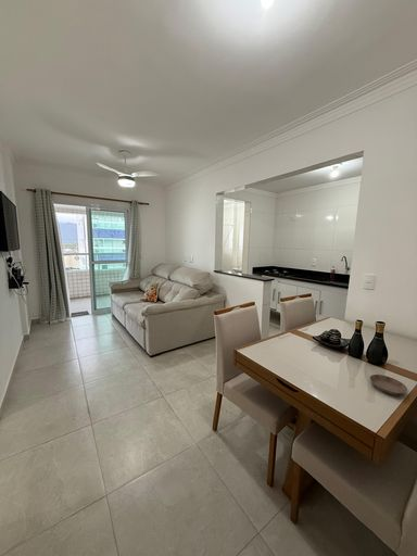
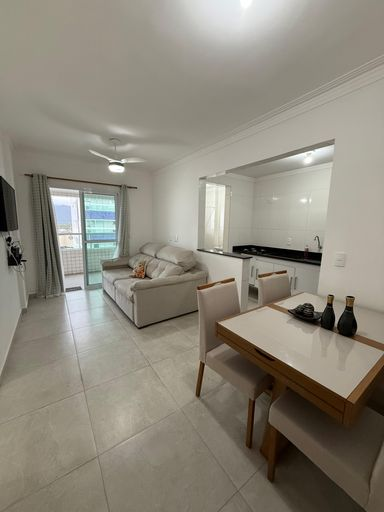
- saucer (387, 384)
